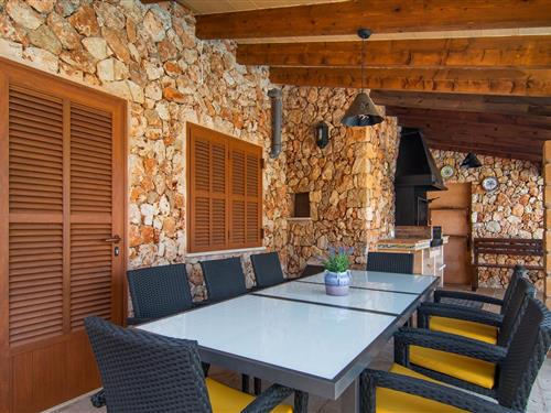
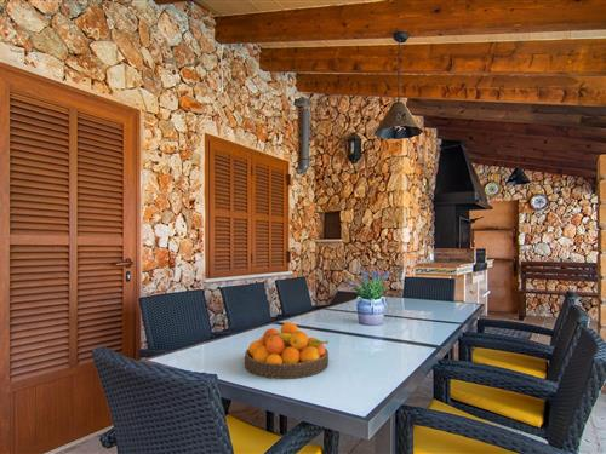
+ fruit bowl (286, 345)
